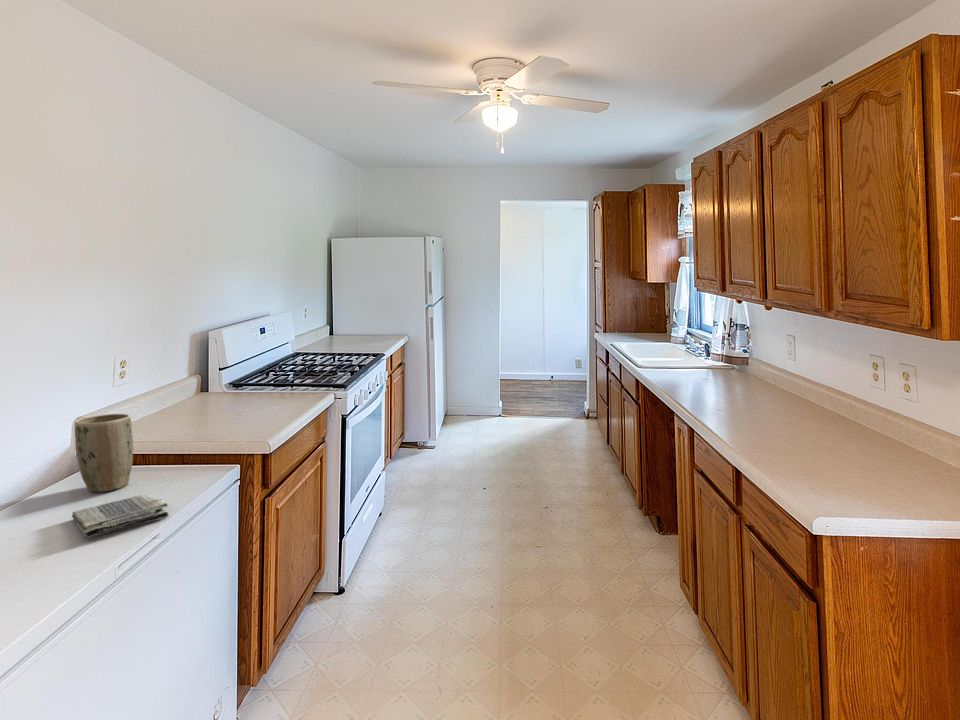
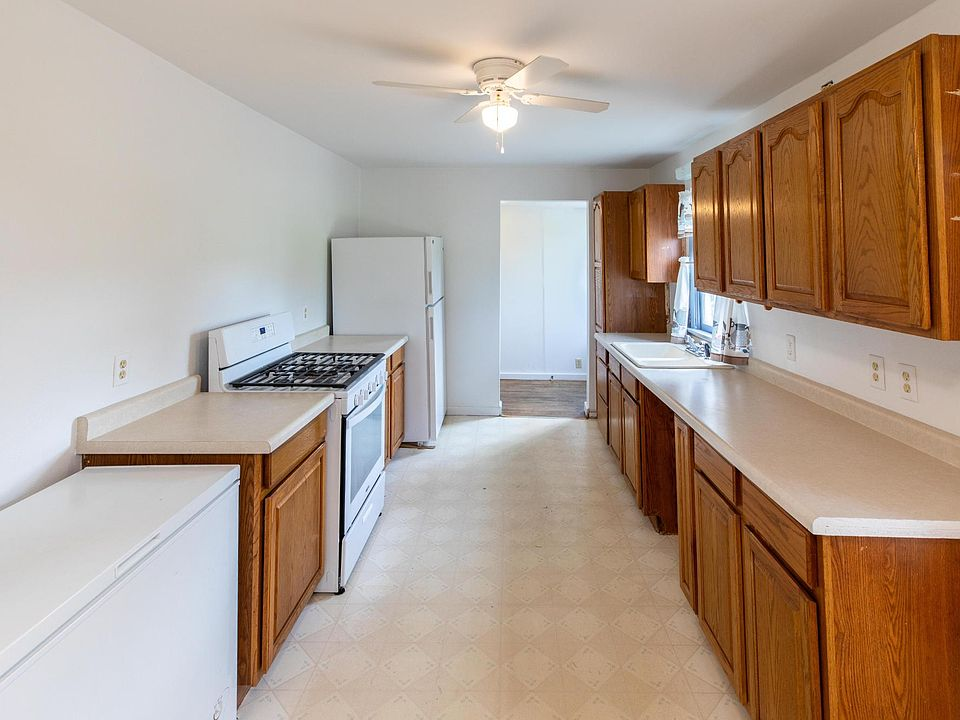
- plant pot (105, 452)
- dish towel (120, 512)
